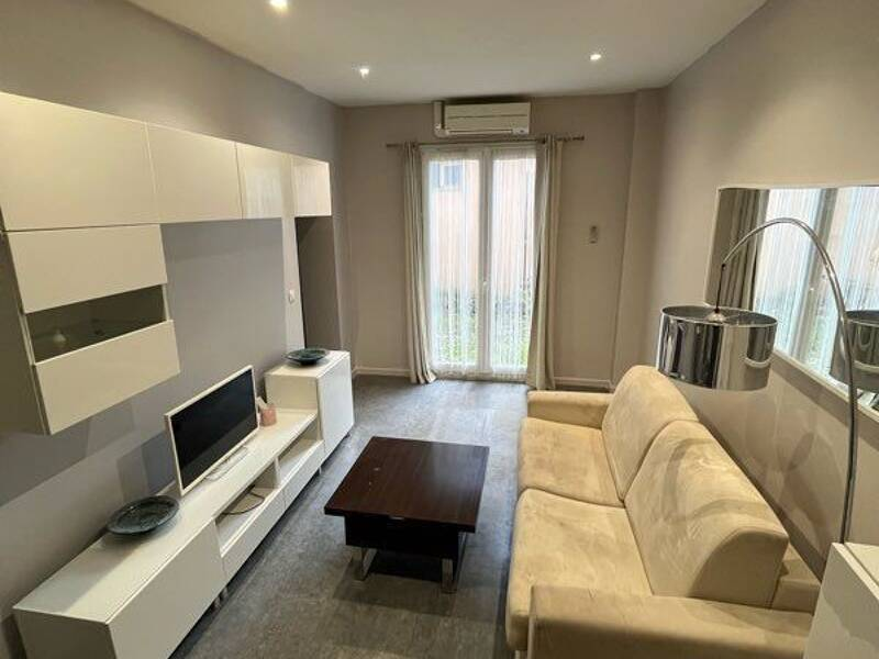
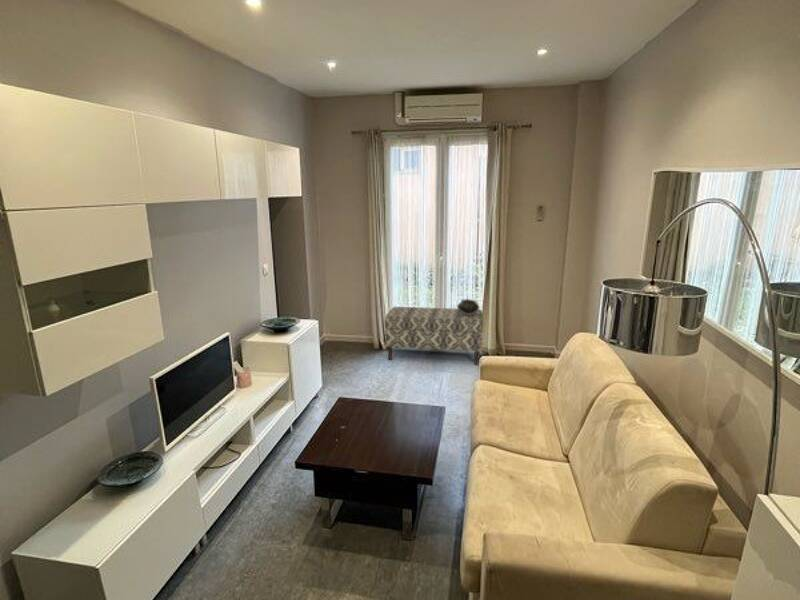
+ ceramic pot (468, 307)
+ bench (434, 334)
